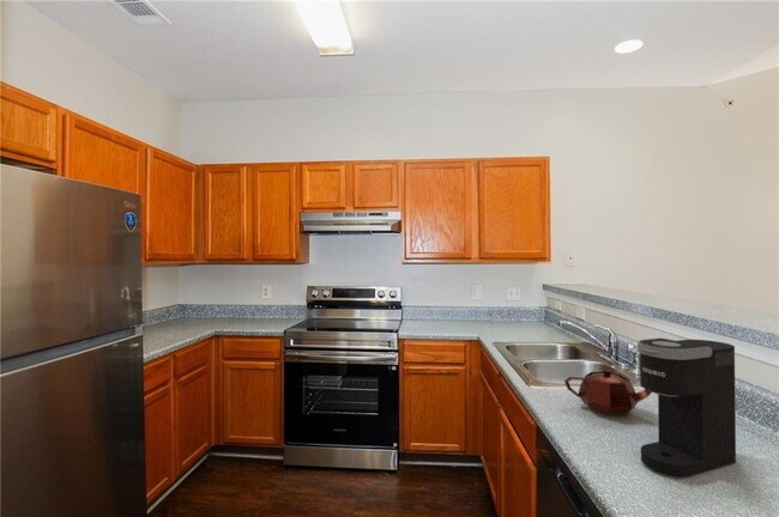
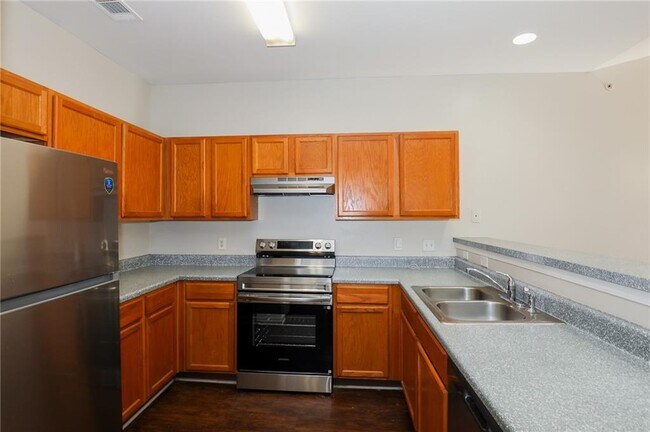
- teapot (610, 389)
- coffee maker (686, 400)
